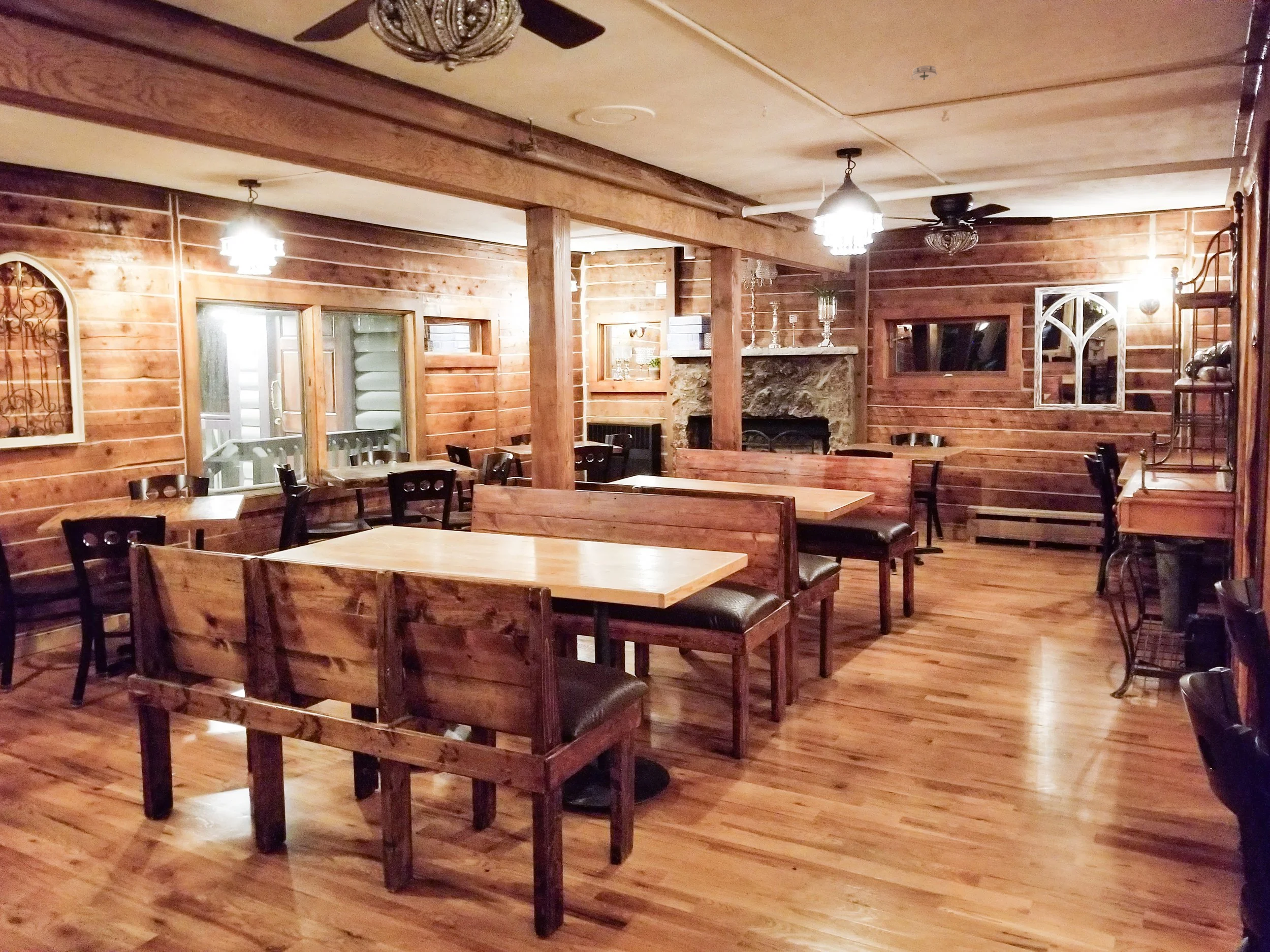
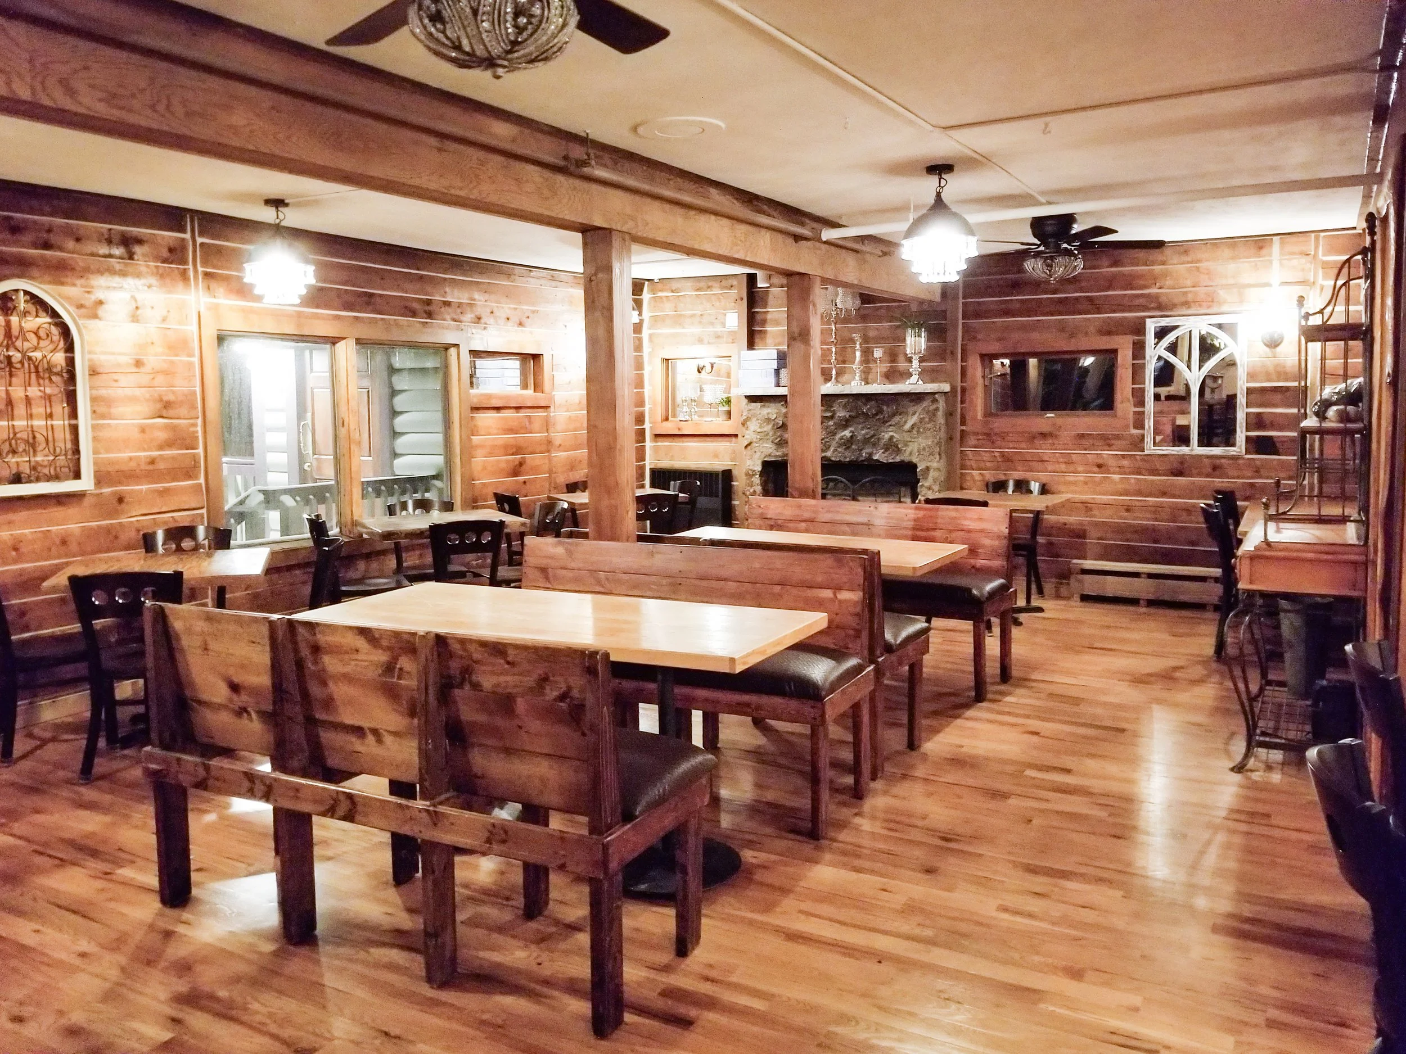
- smoke detector (923, 73)
